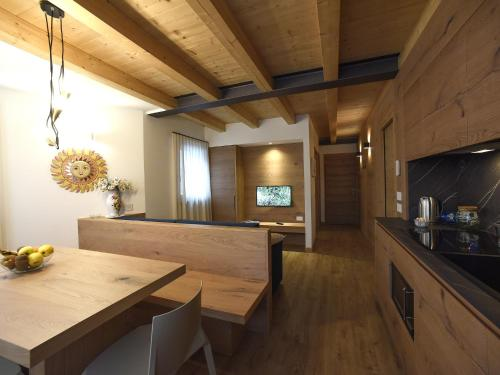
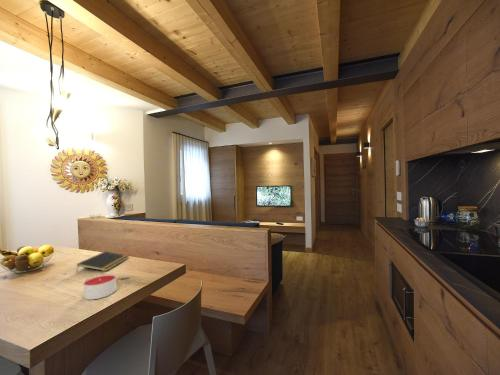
+ candle (100, 285)
+ notepad (105, 260)
